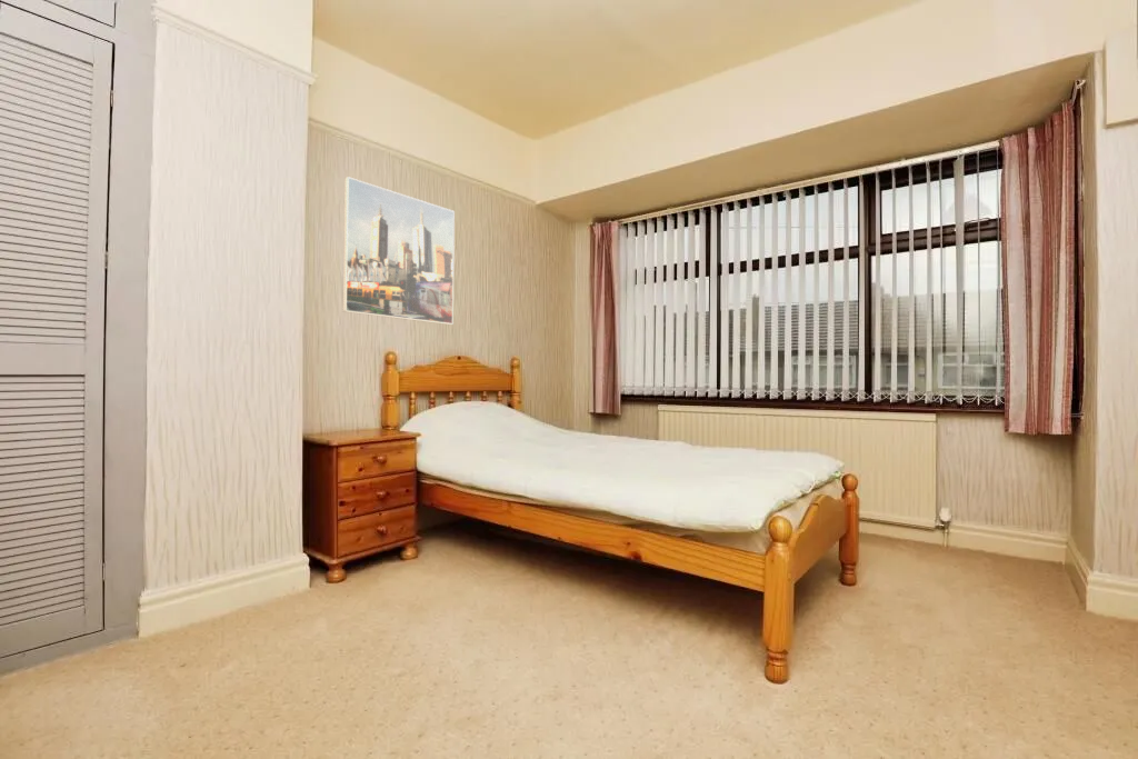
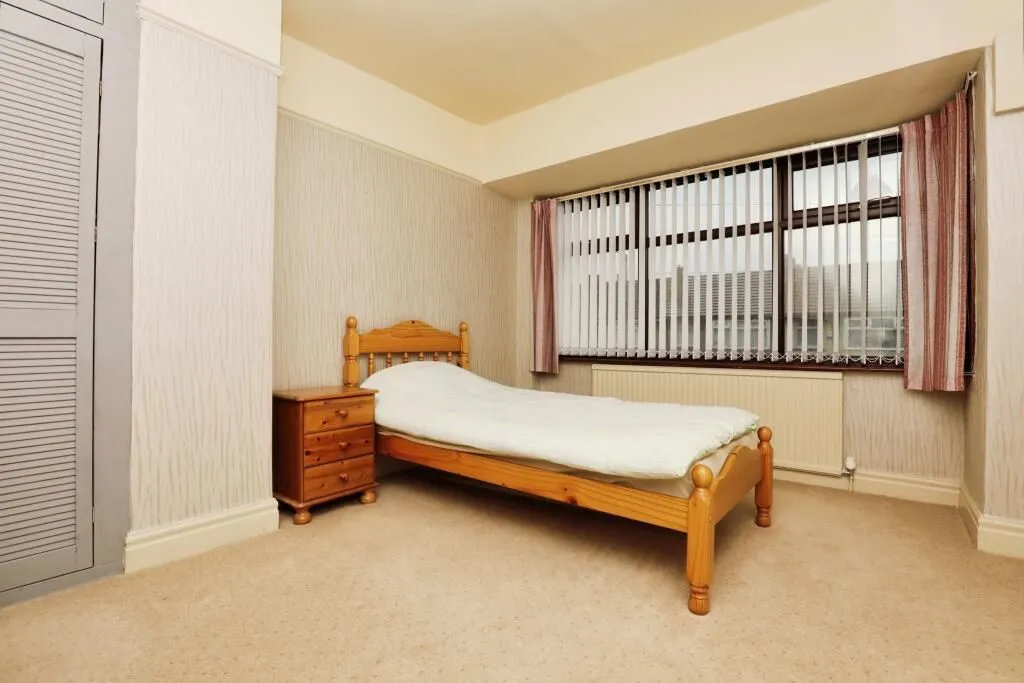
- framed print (402, 257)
